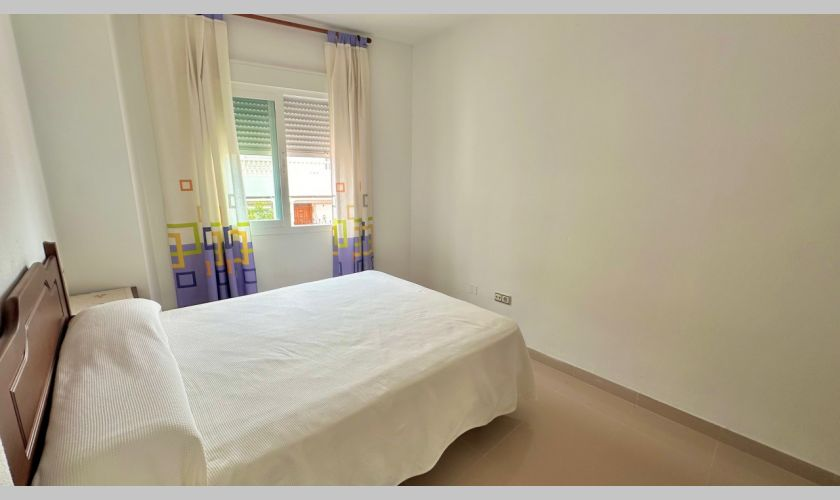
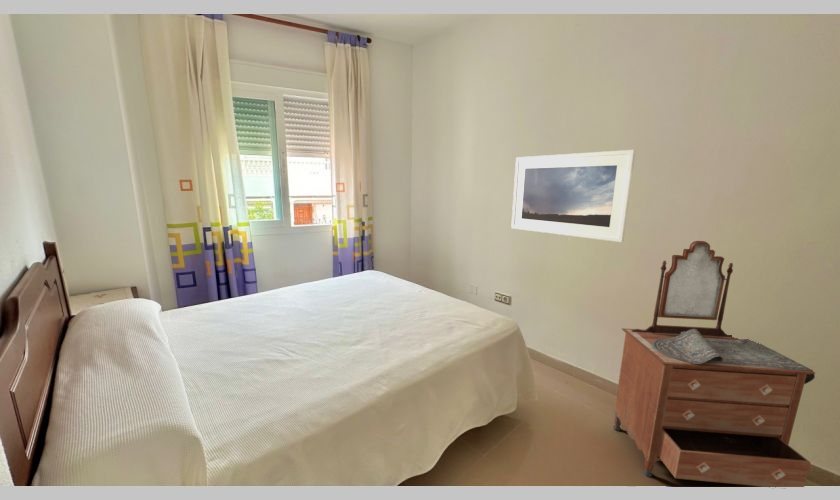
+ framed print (563, 195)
+ dresser (708, 360)
